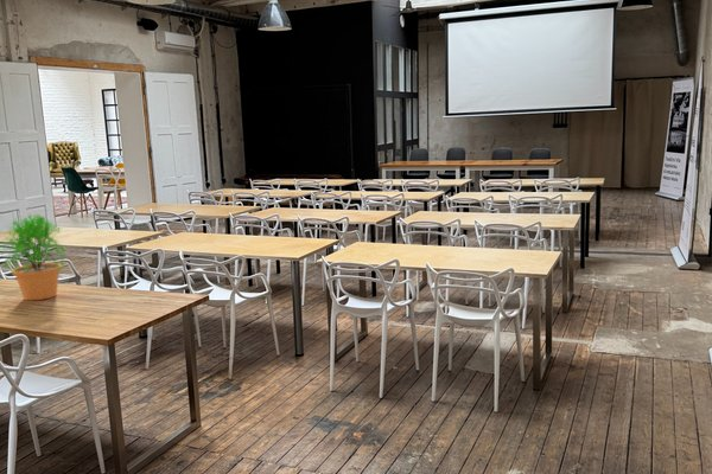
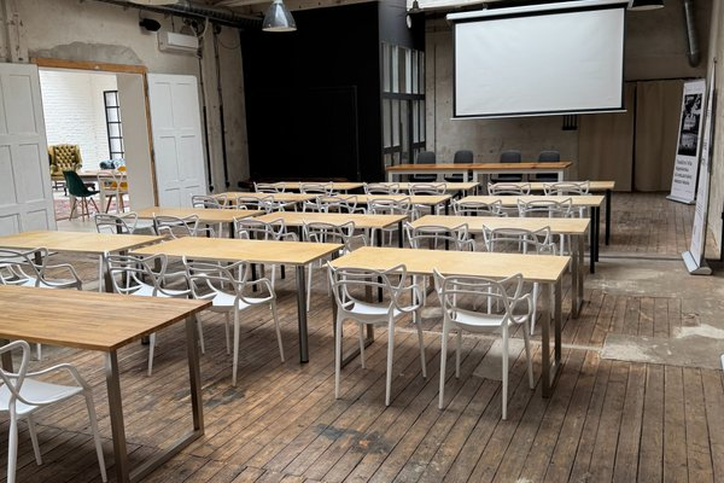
- potted plant (36, 255)
